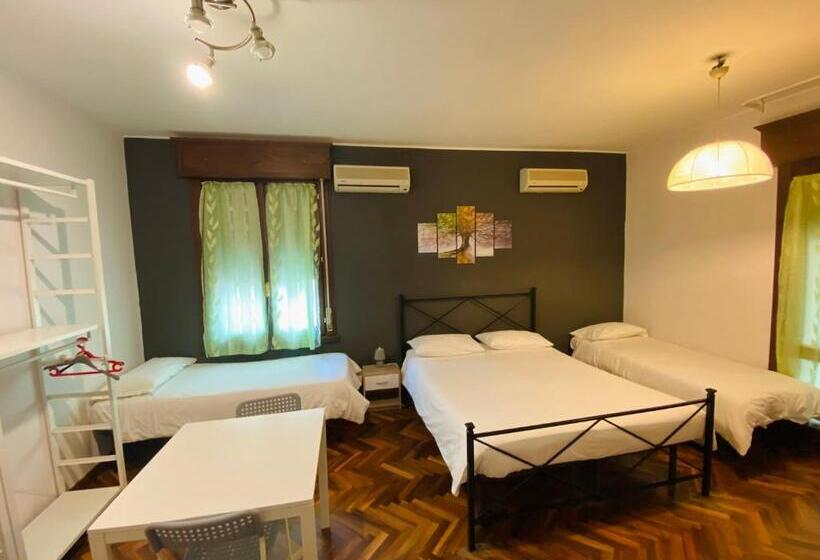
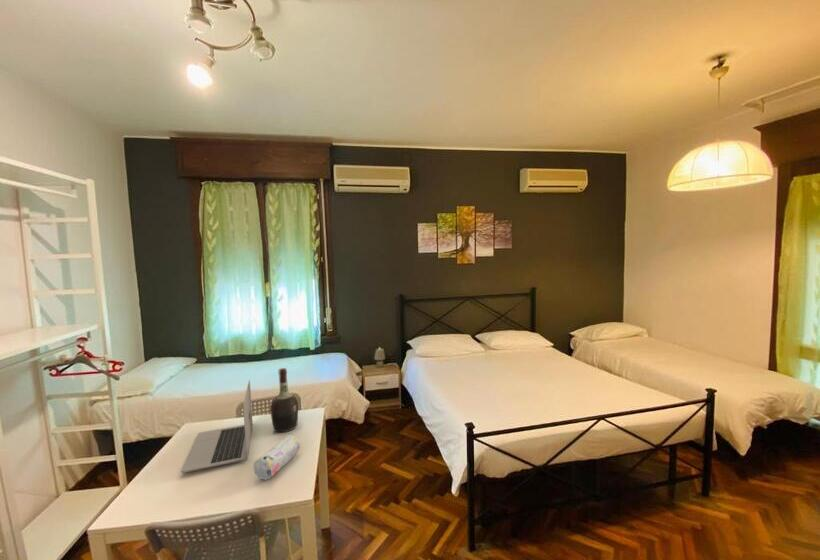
+ cognac bottle (283, 398)
+ pencil case (277, 455)
+ laptop (223, 428)
